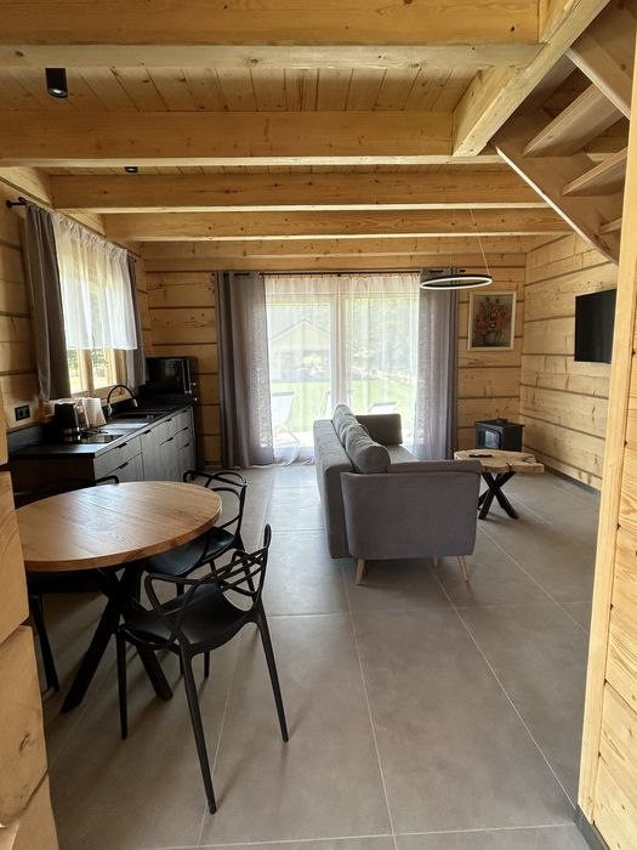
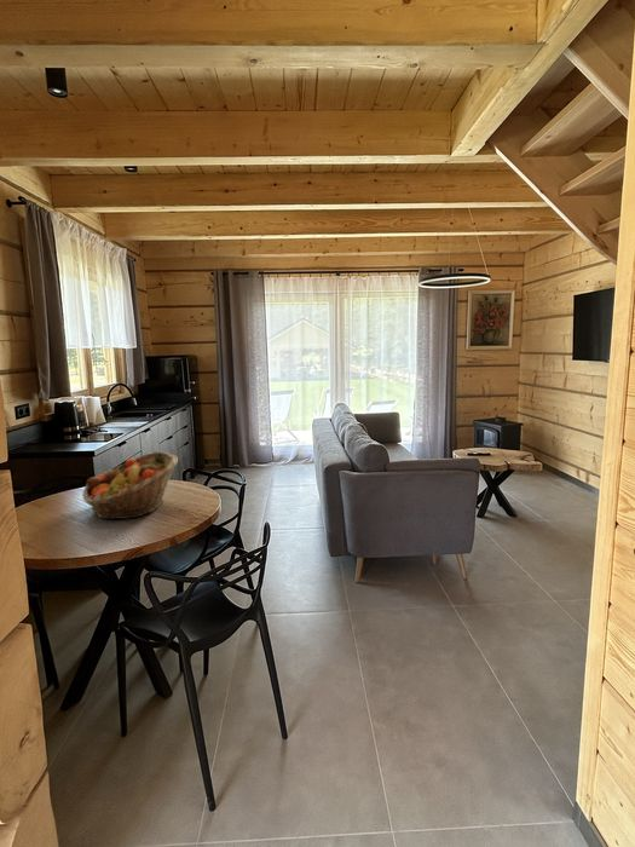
+ fruit basket (131, 483)
